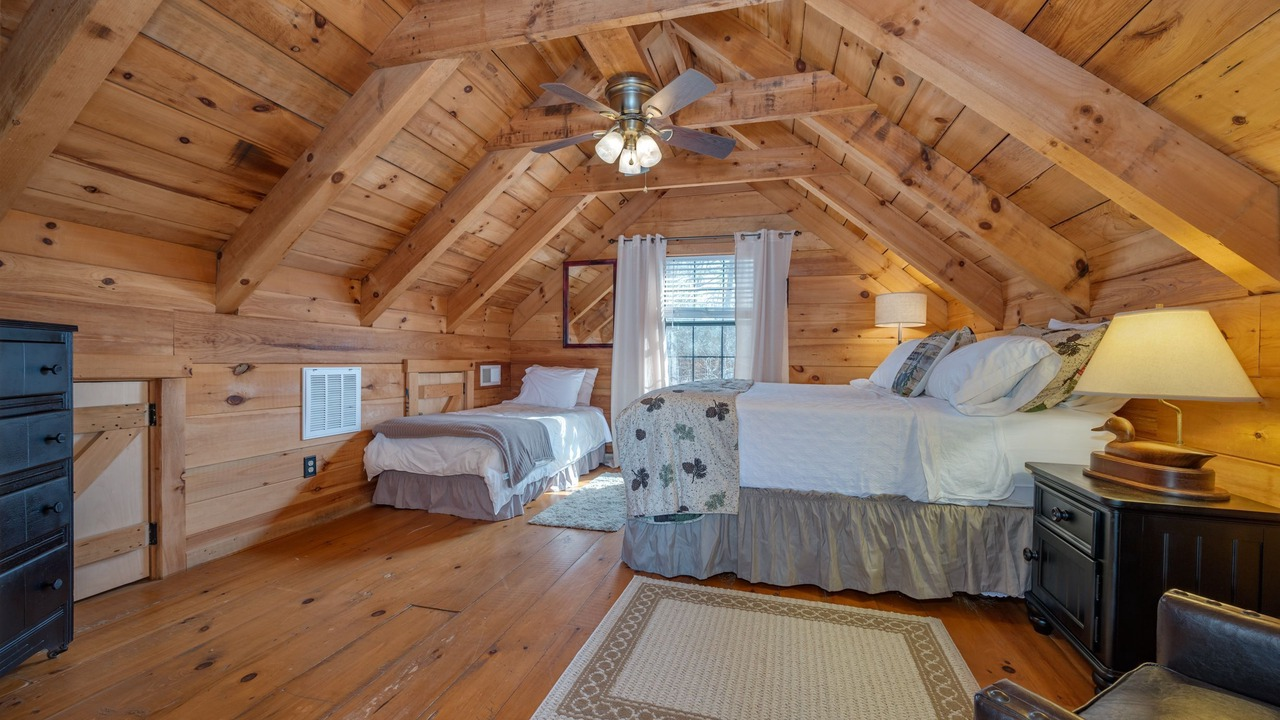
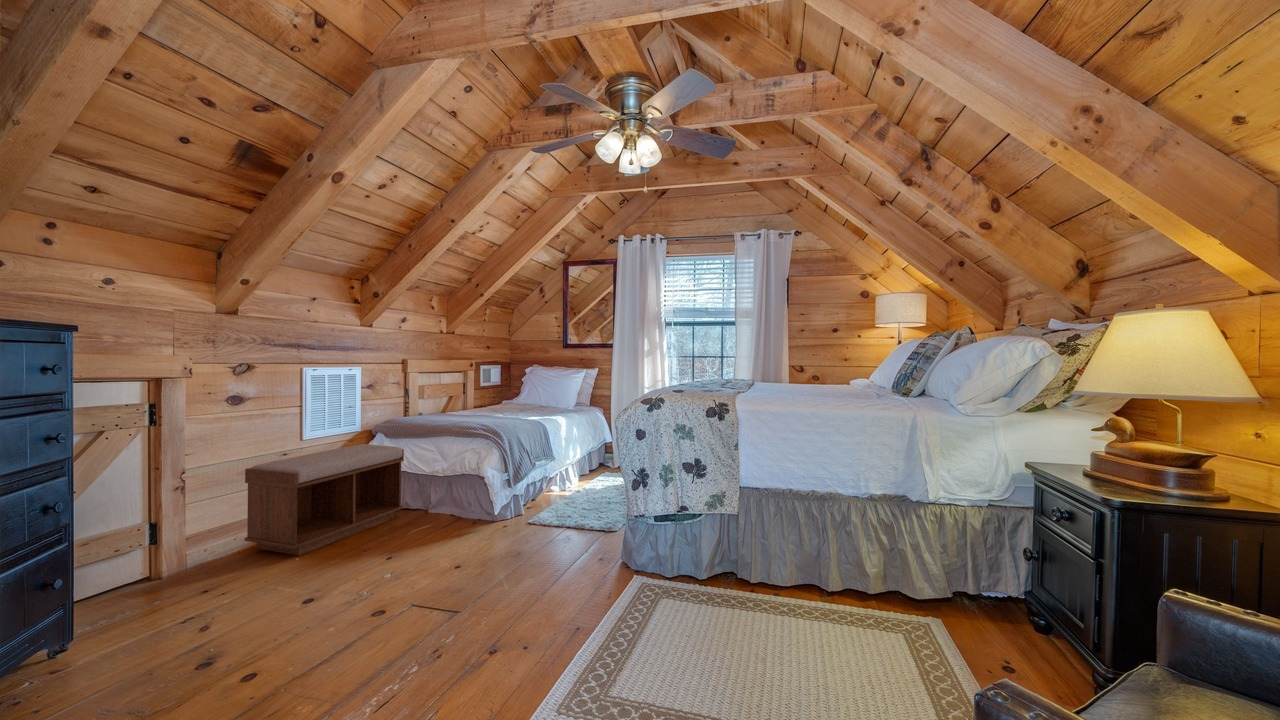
+ bench (332, 492)
